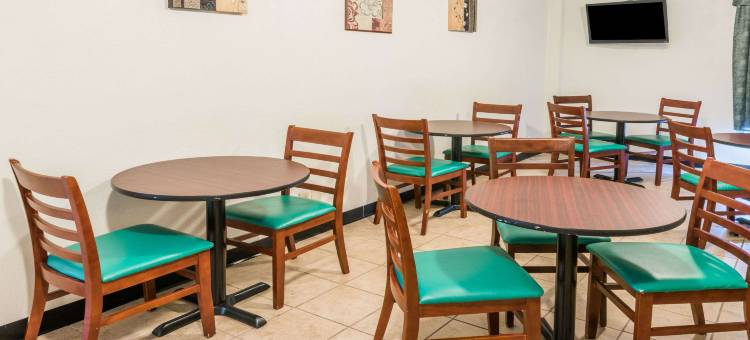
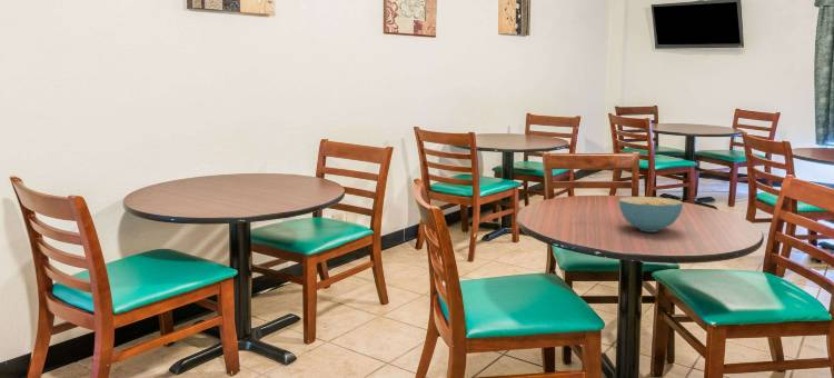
+ cereal bowl (649, 215)
